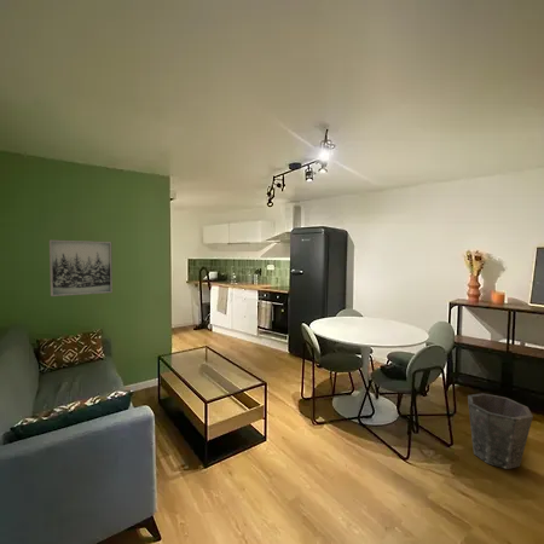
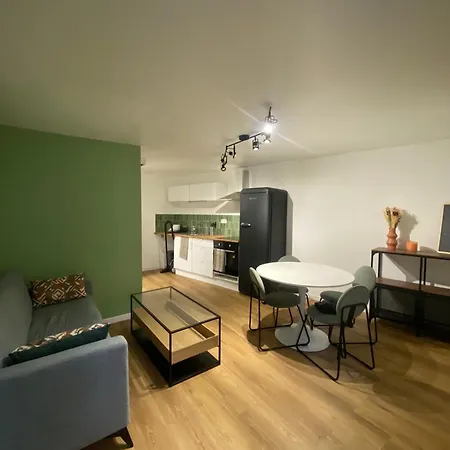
- wall art (82, 267)
- waste bin (496, 430)
